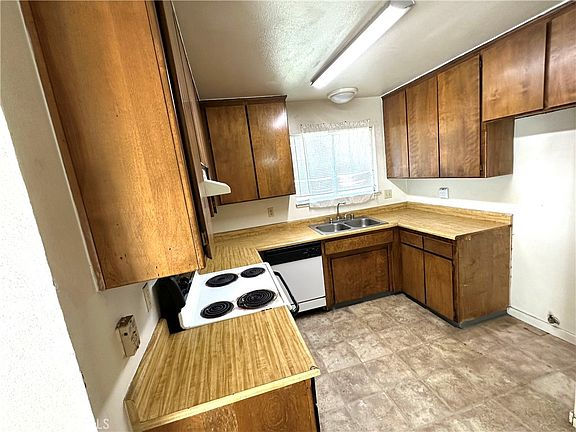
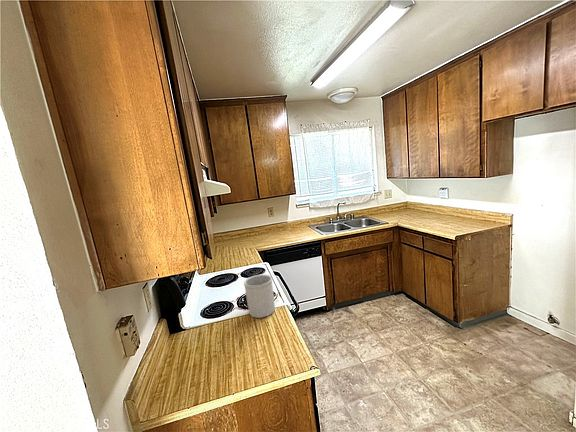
+ utensil holder (260, 295)
